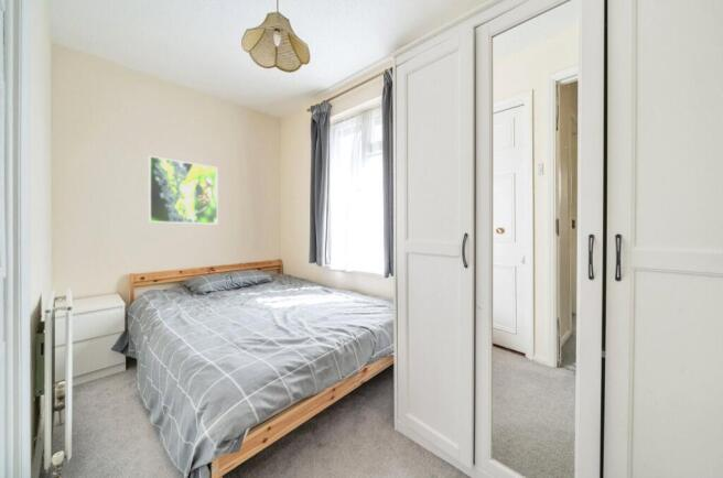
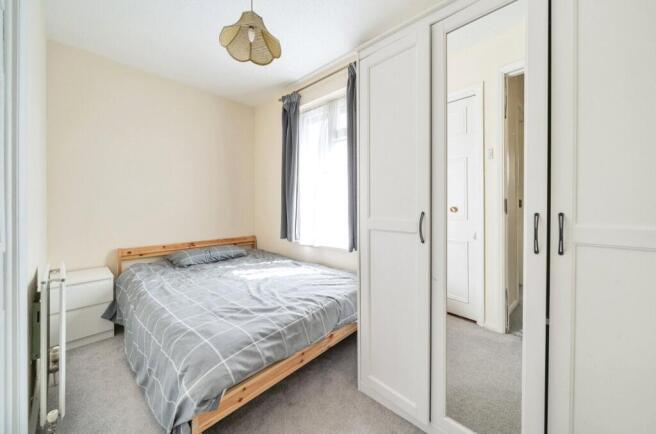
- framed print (185, 193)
